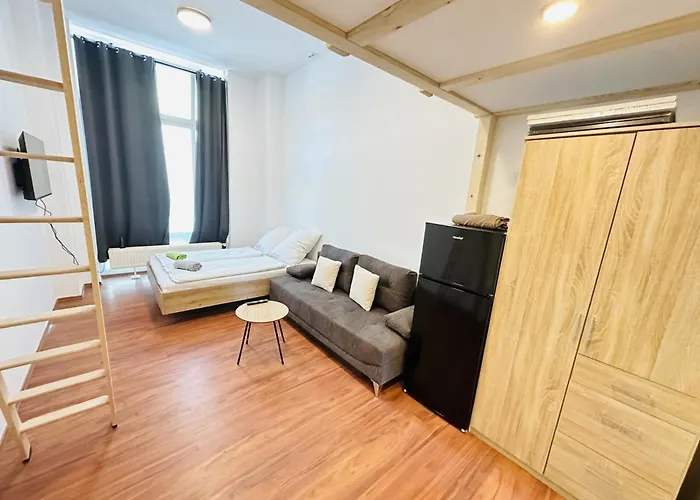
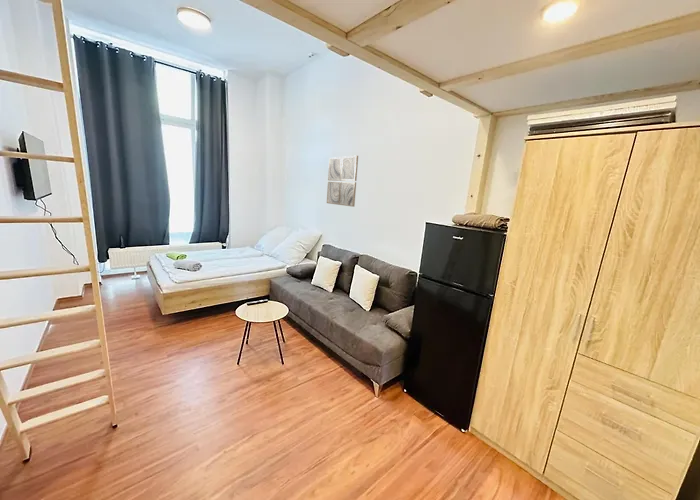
+ wall art (341, 180)
